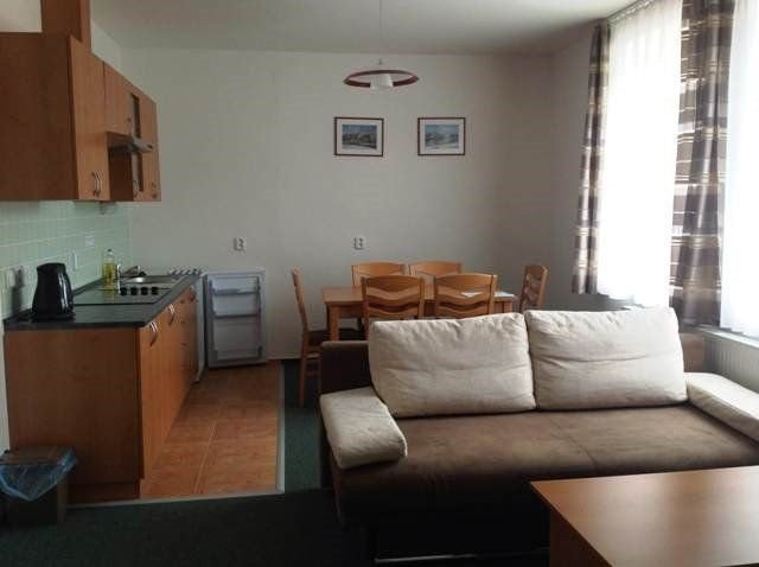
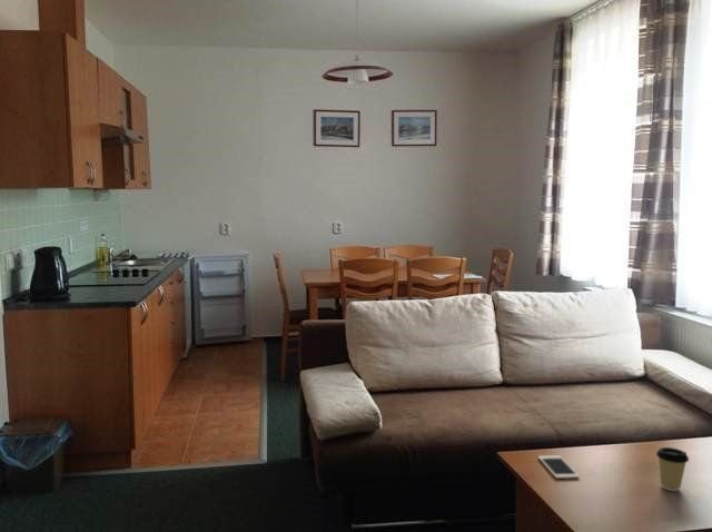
+ coffee cup (671, 469)
+ cell phone (557, 466)
